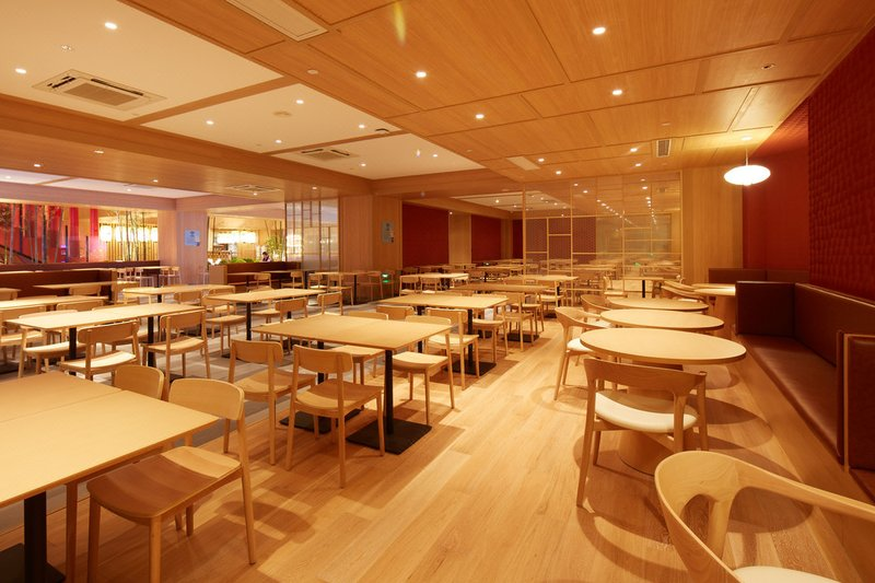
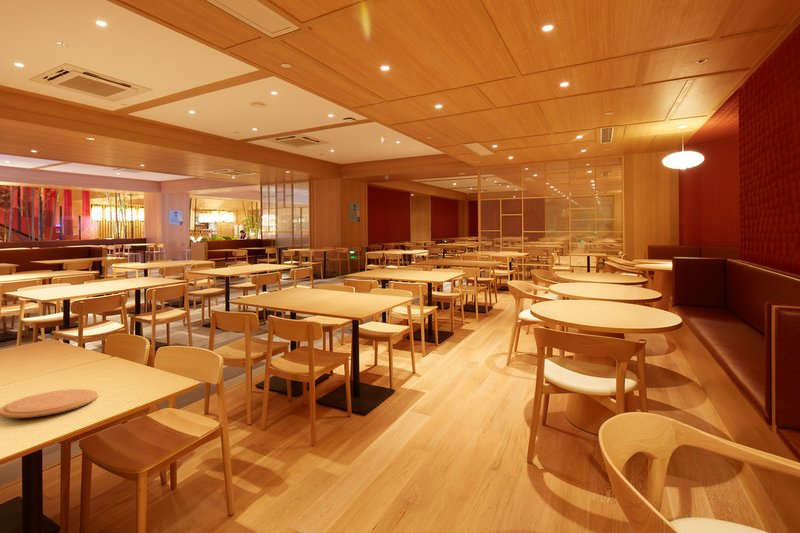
+ plate (51, 401)
